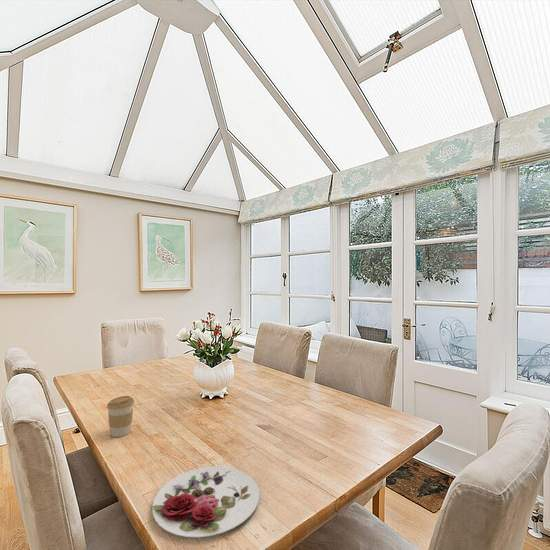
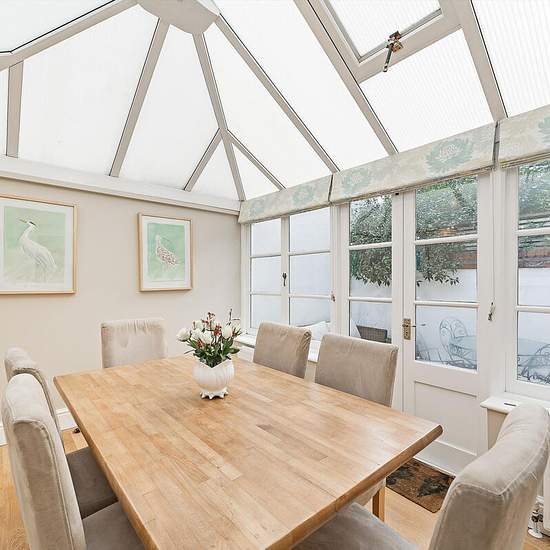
- coffee cup (120, 415)
- plate (207, 495)
